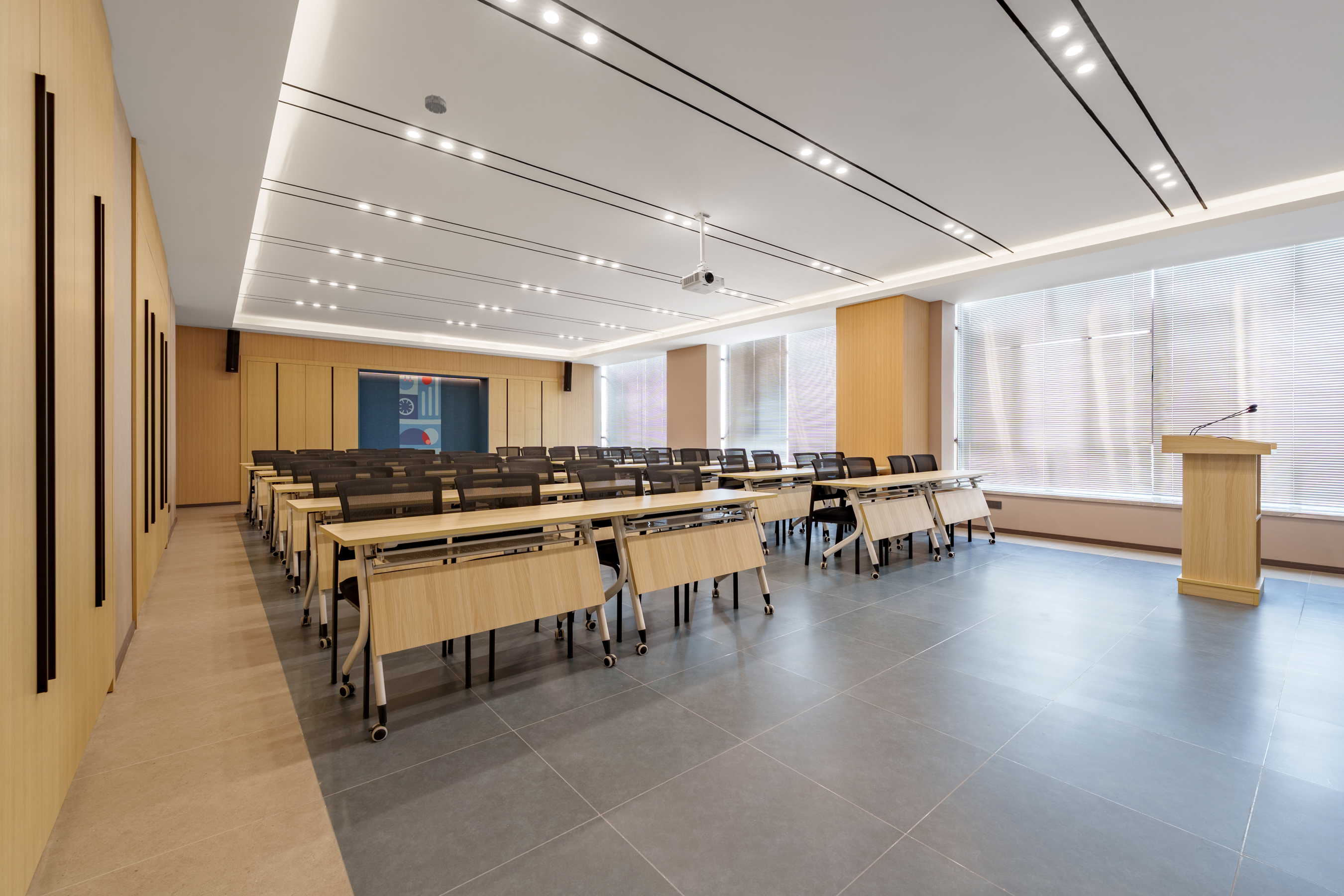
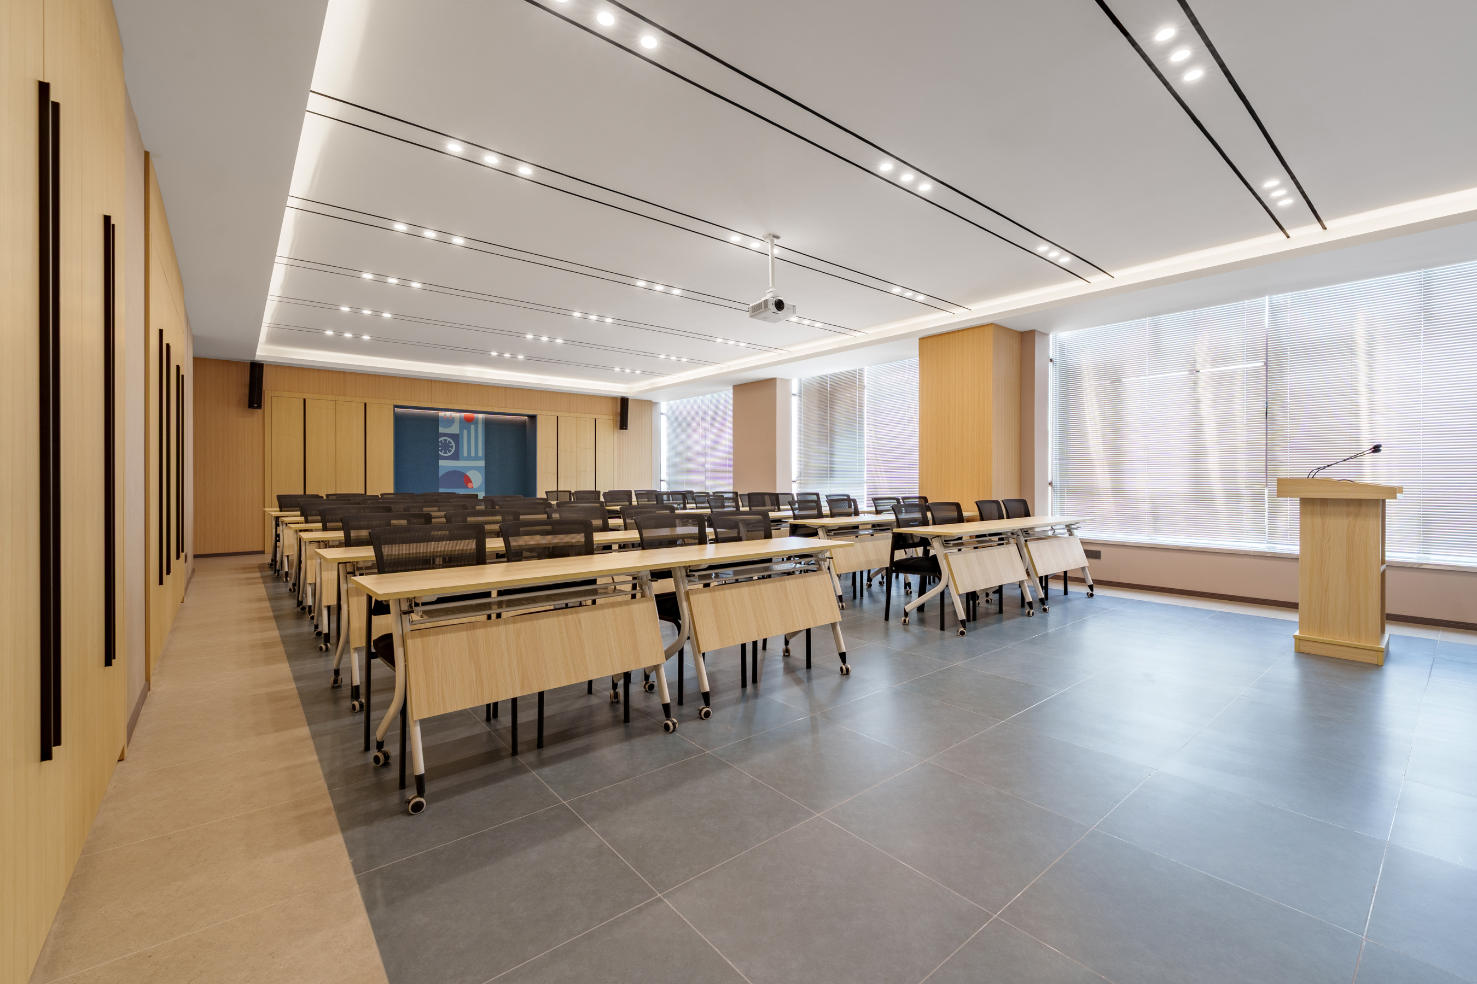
- smoke detector (436, 104)
